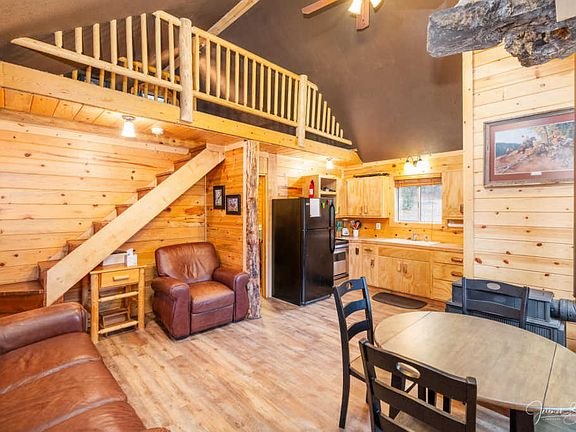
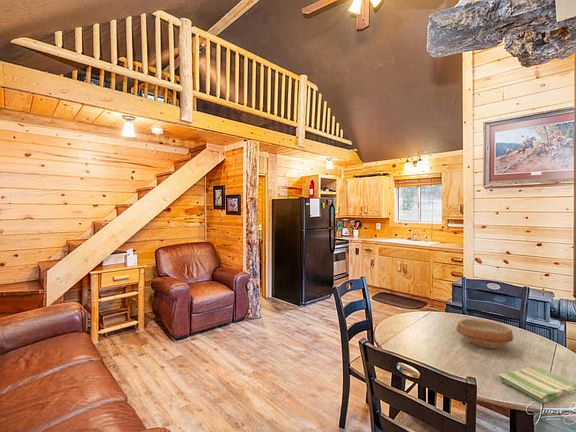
+ dish towel (537, 381)
+ bowl (483, 333)
